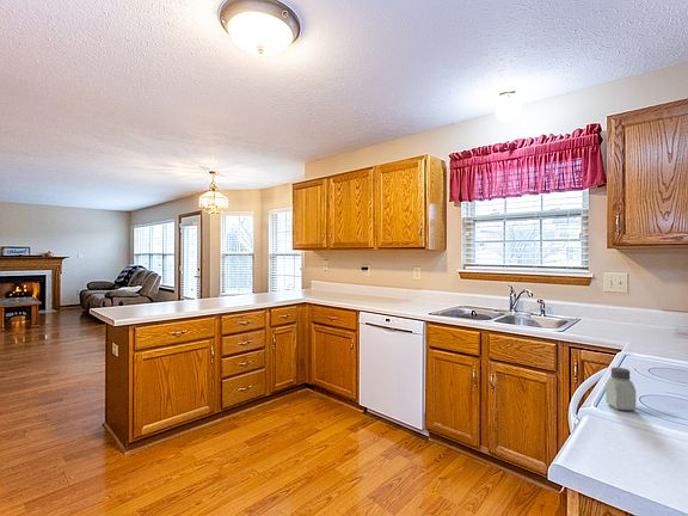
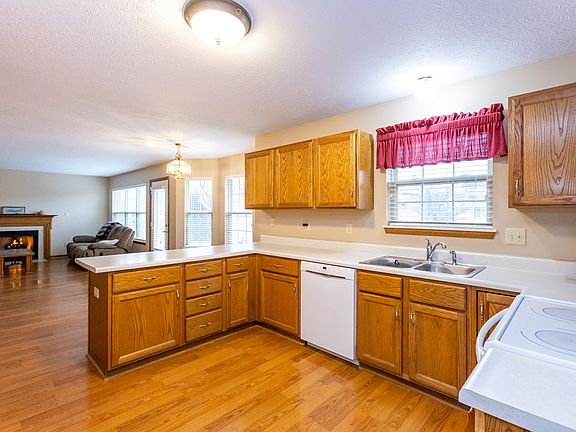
- saltshaker (620, 387)
